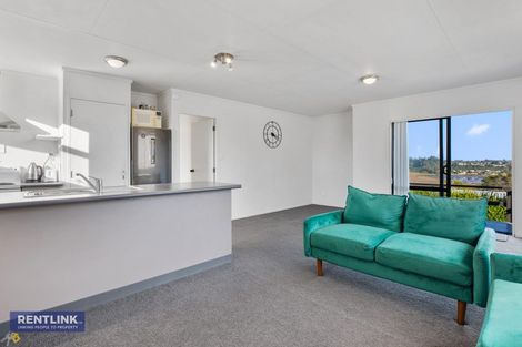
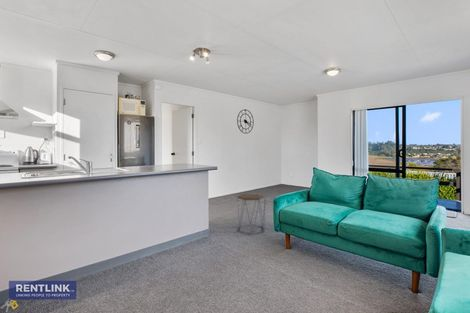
+ side table (253, 212)
